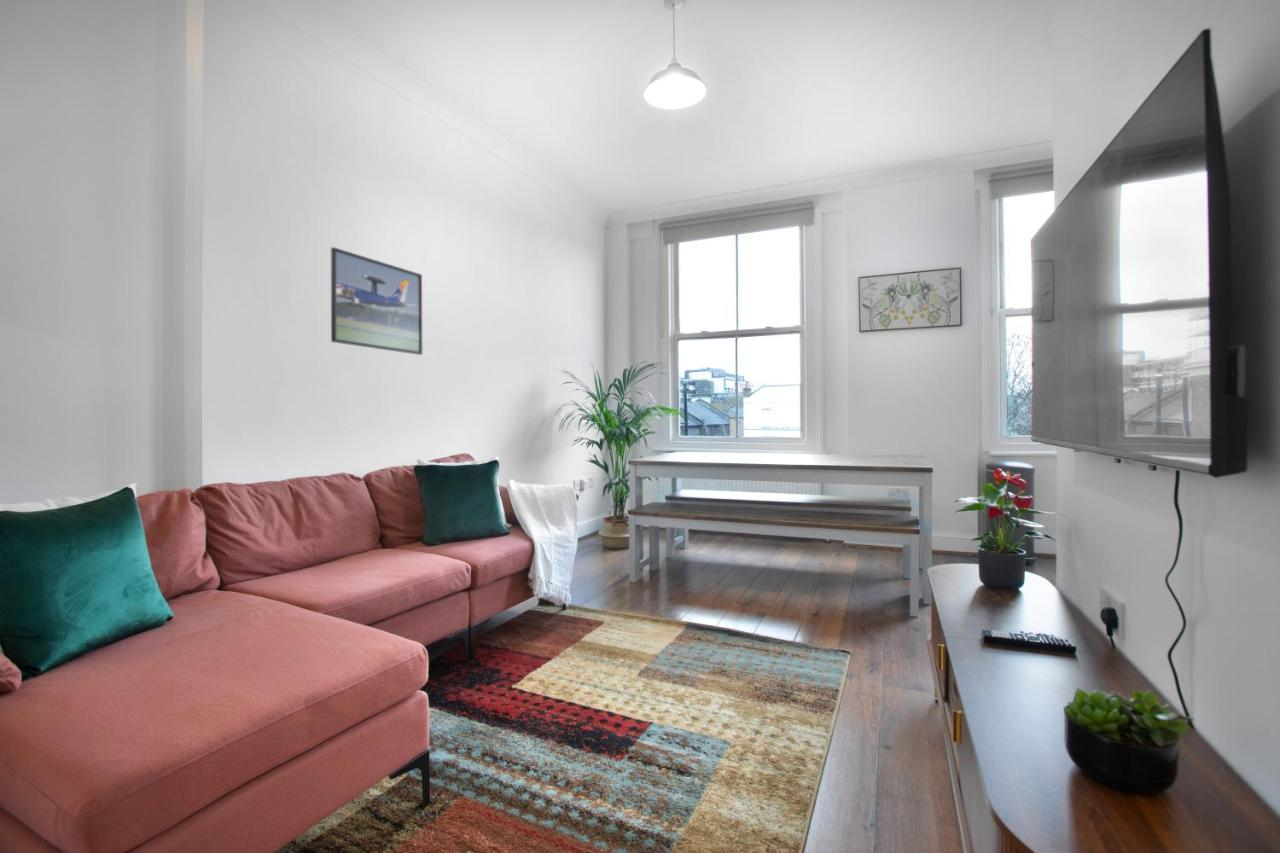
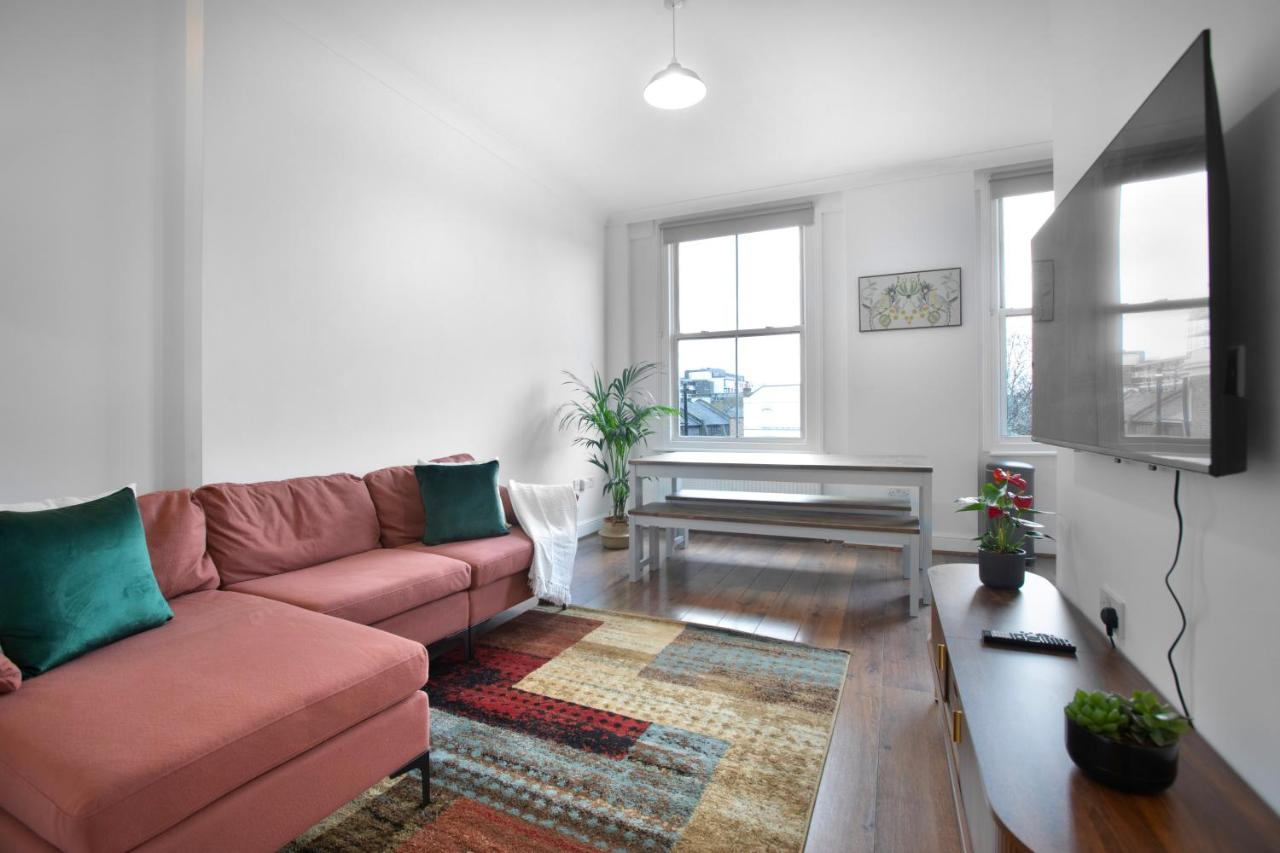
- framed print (380, 305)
